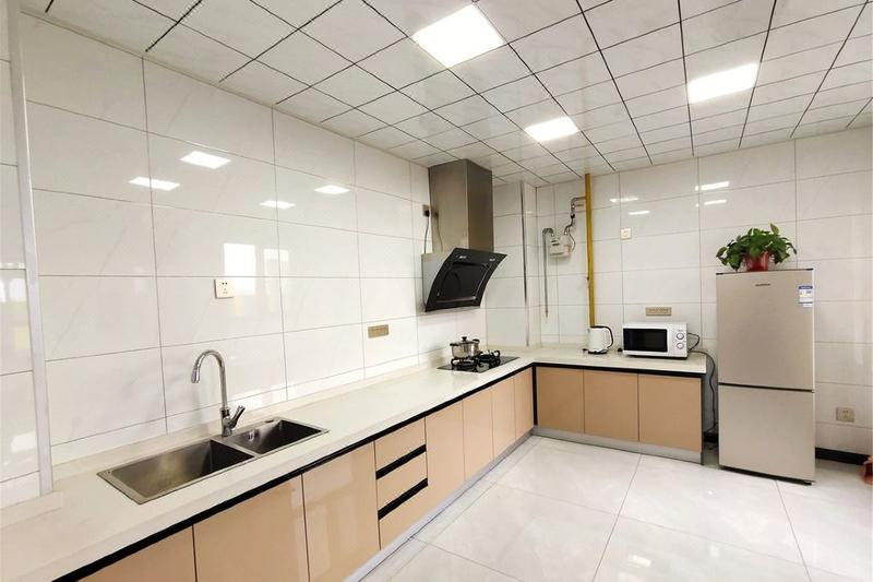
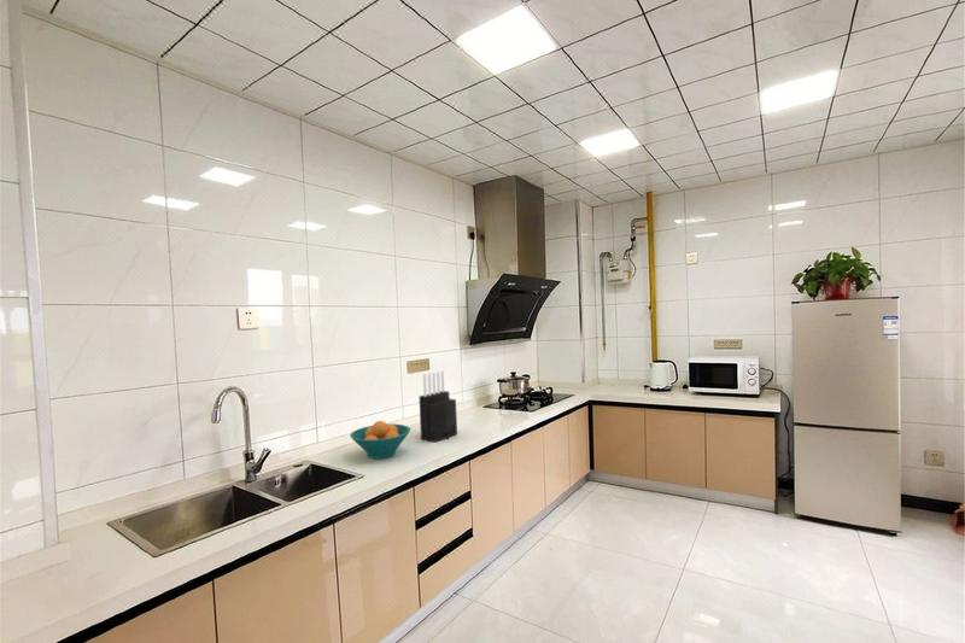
+ knife block (439, 404)
+ fruit bowl (380, 438)
